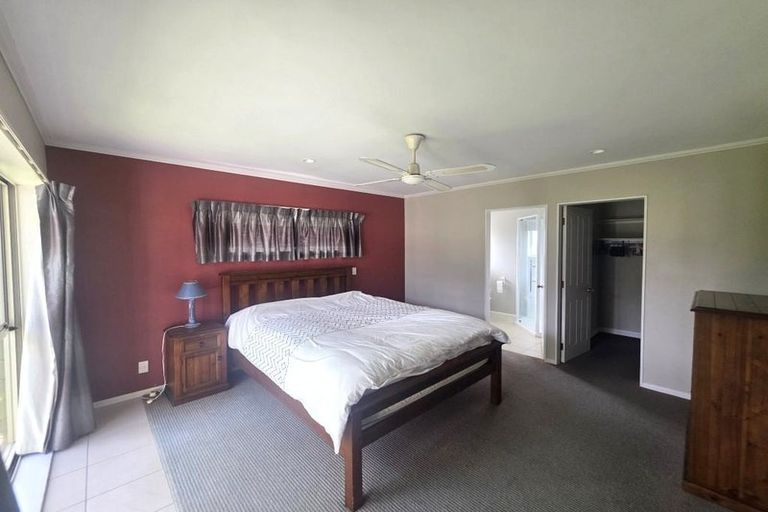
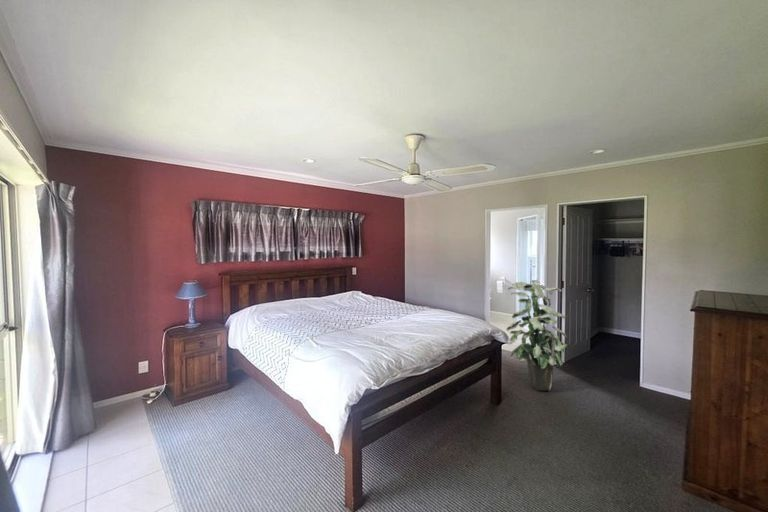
+ indoor plant (535, 333)
